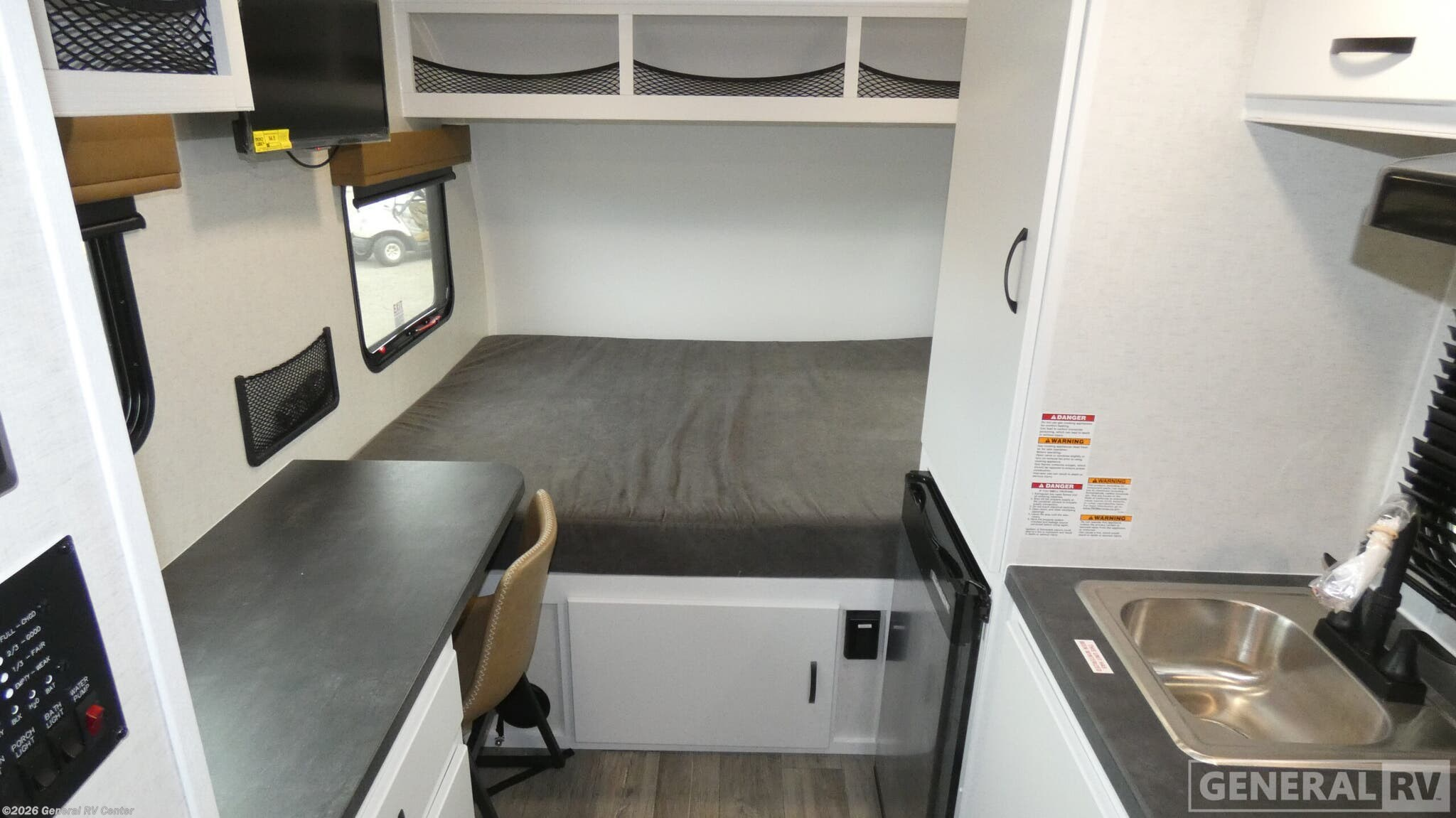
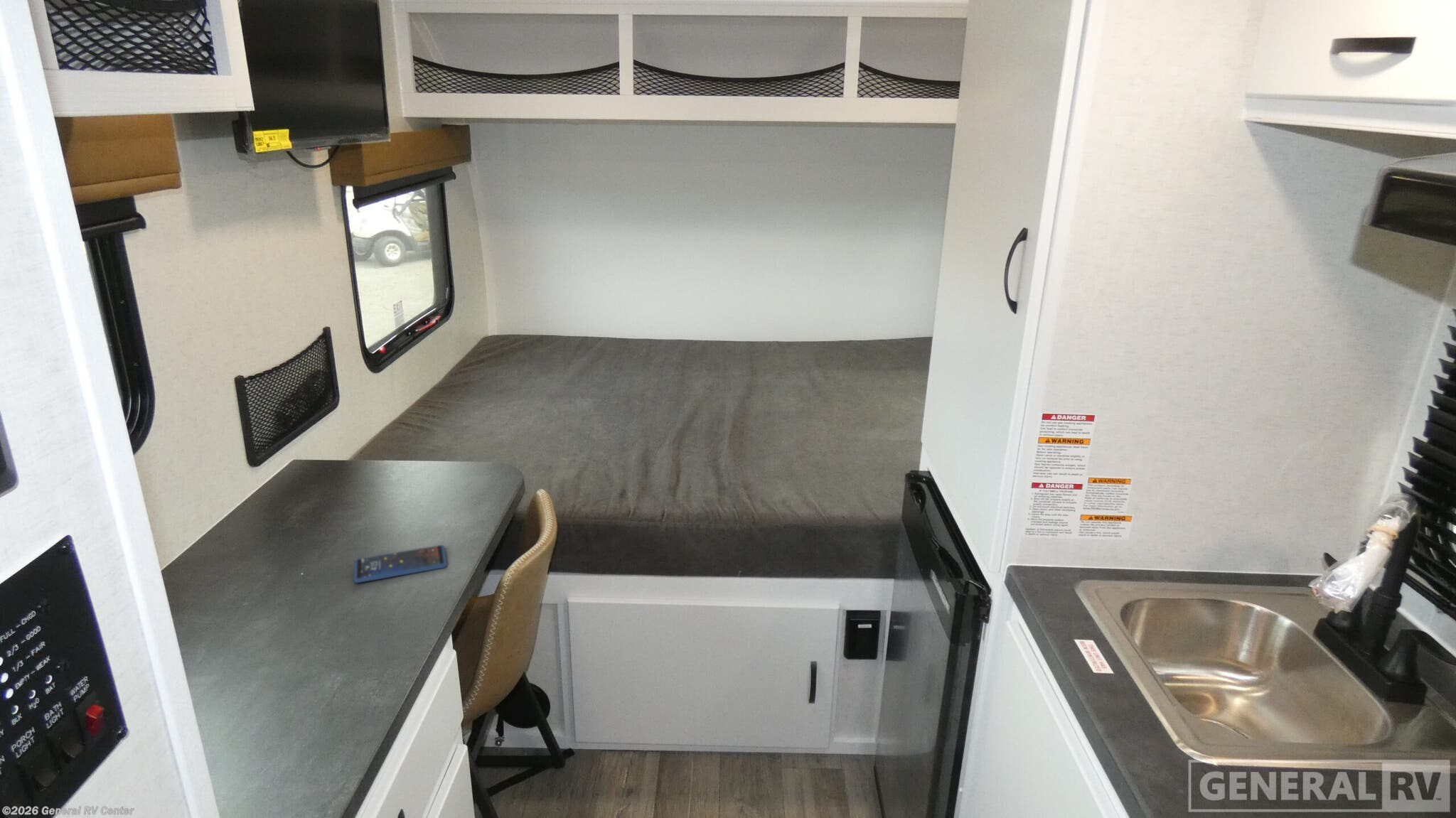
+ smartphone (400, 563)
